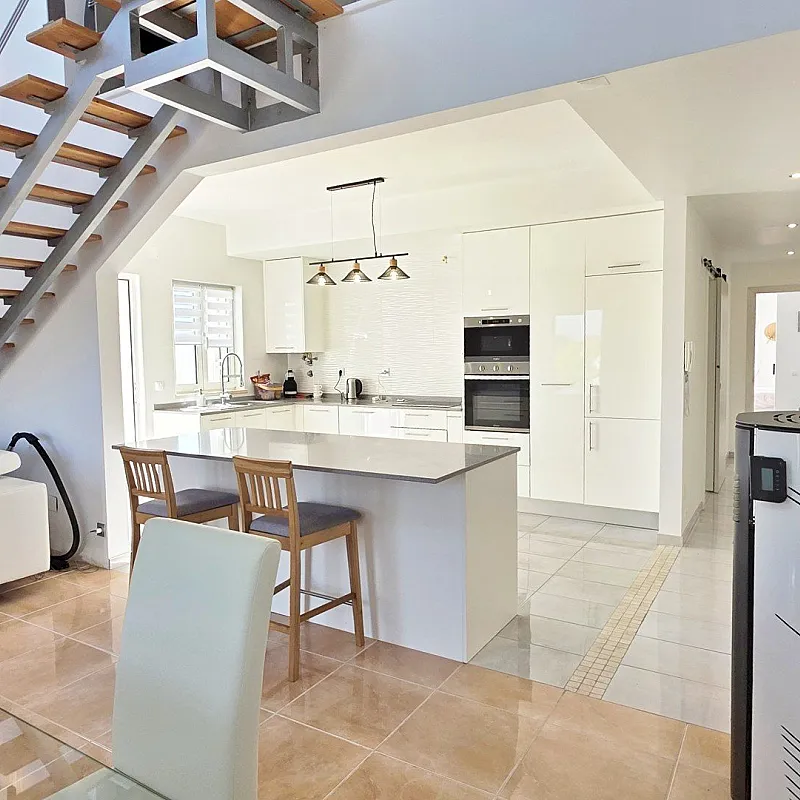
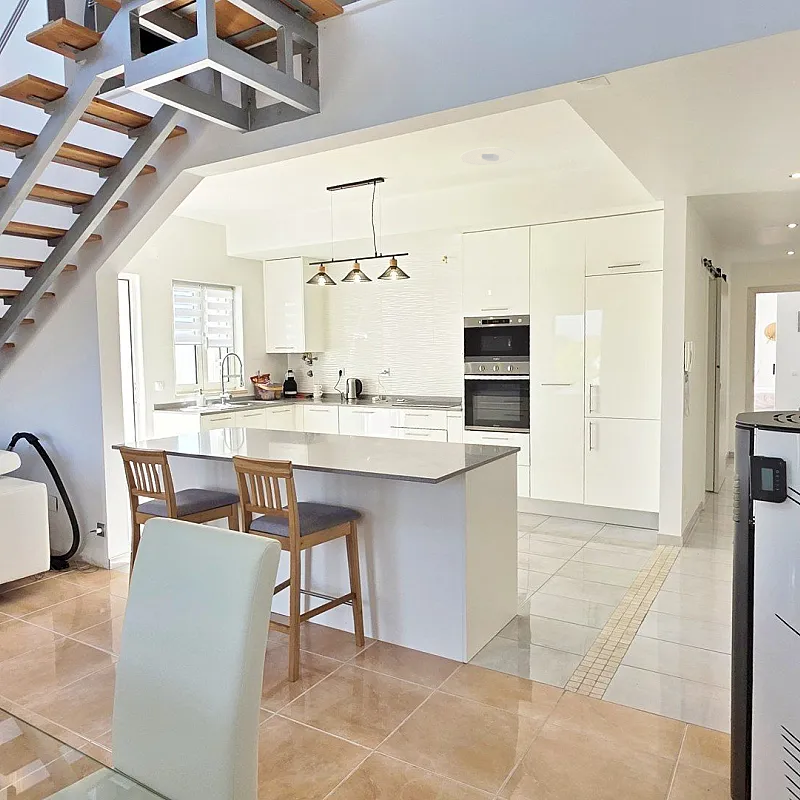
+ recessed light (487, 153)
